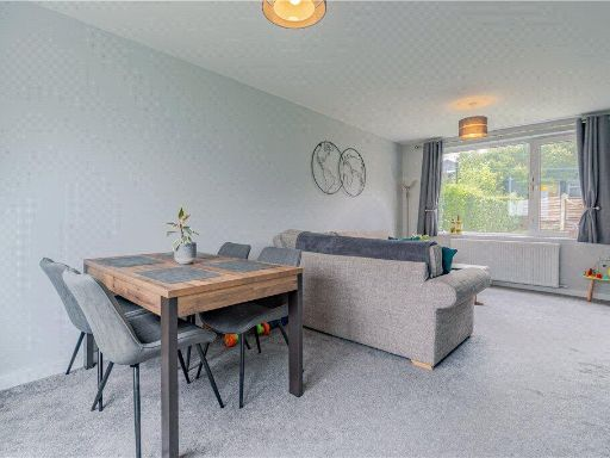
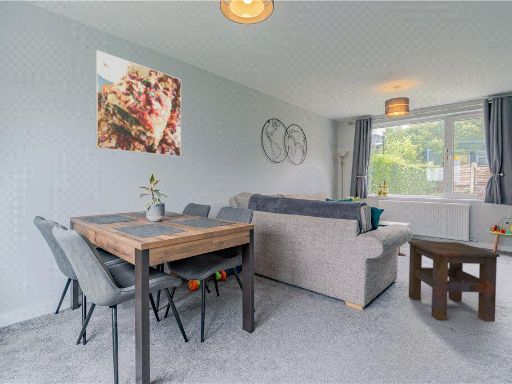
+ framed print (143, 110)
+ side table (447, 277)
